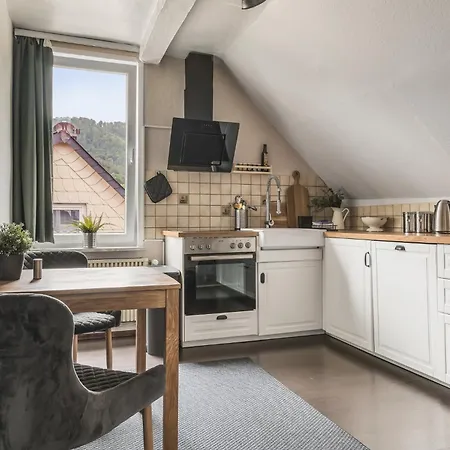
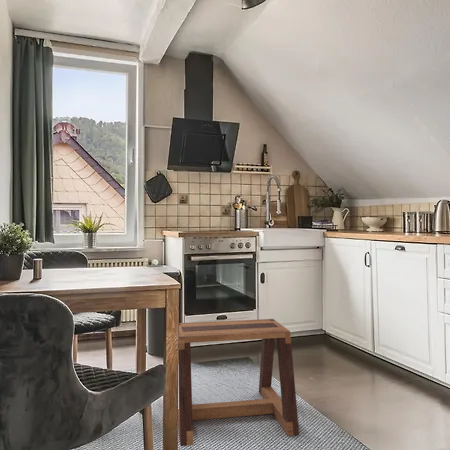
+ stool (260, 370)
